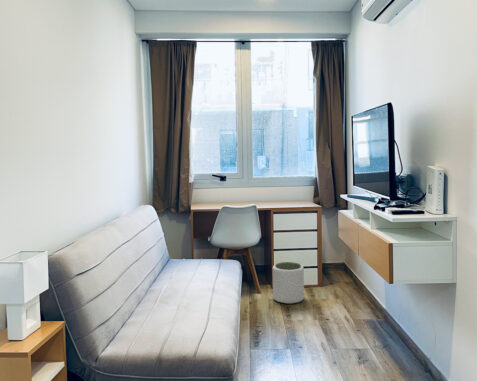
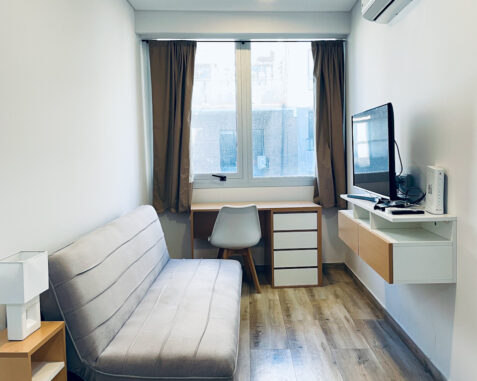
- plant pot (288, 282)
